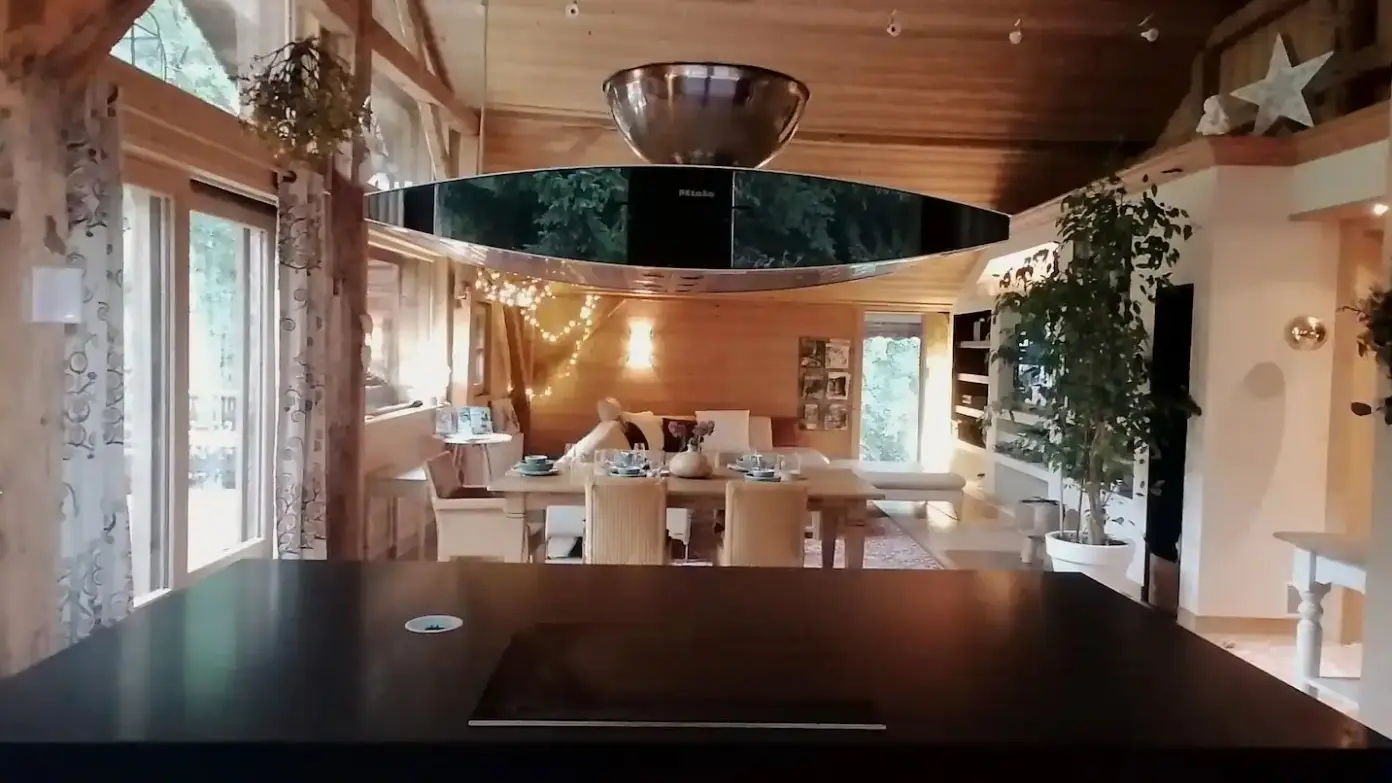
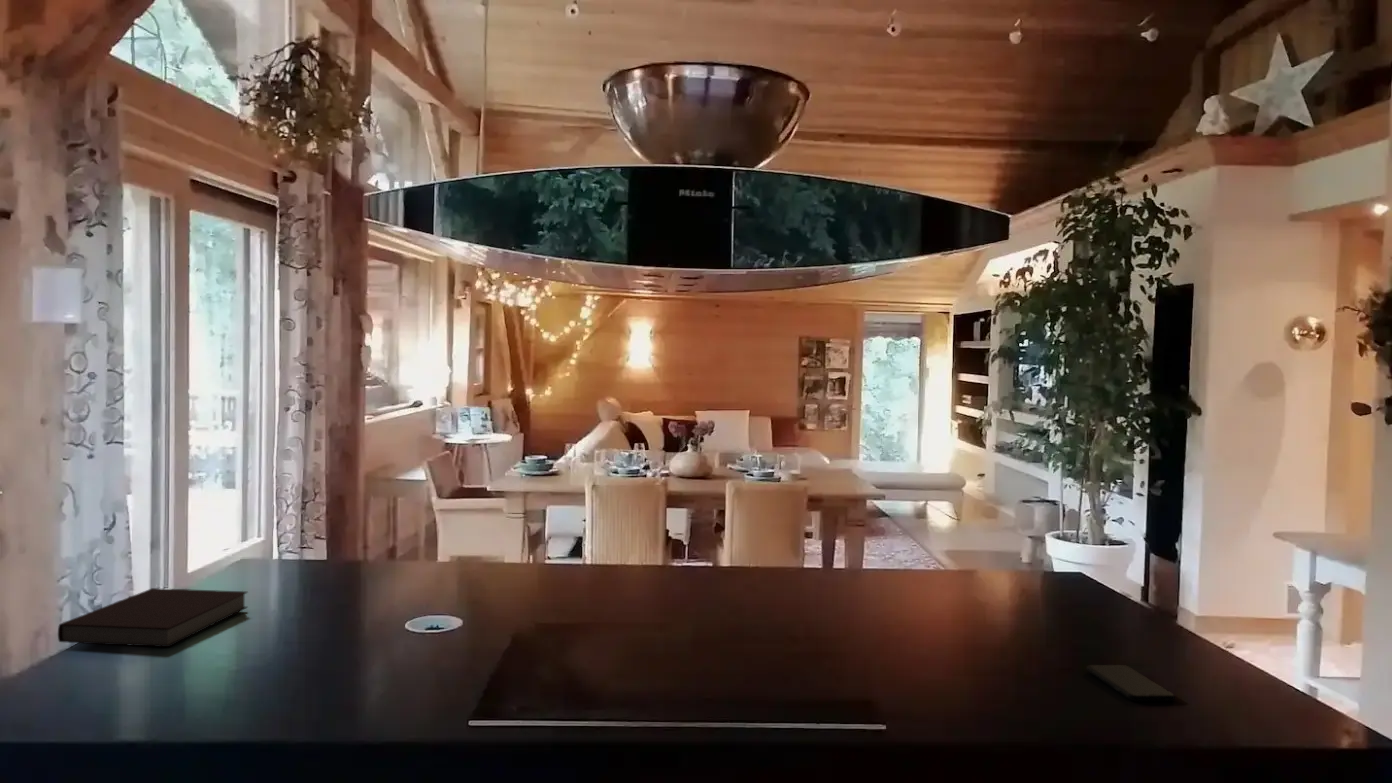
+ notebook (159, 615)
+ smartphone (1128, 682)
